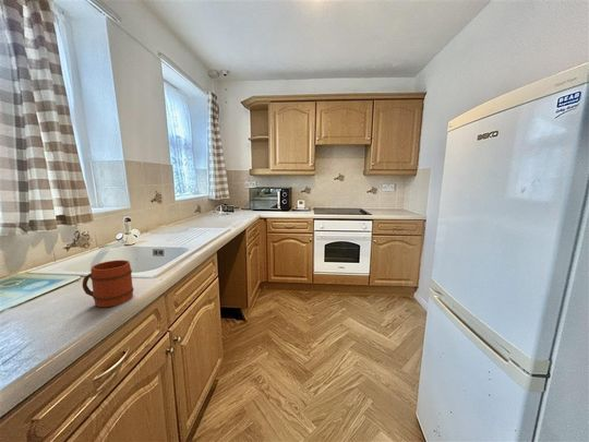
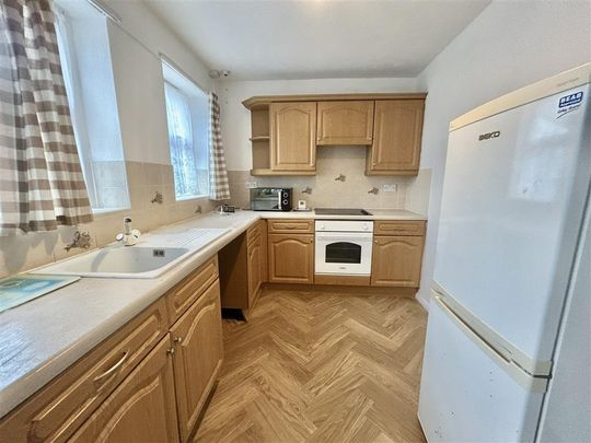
- mug (107, 283)
